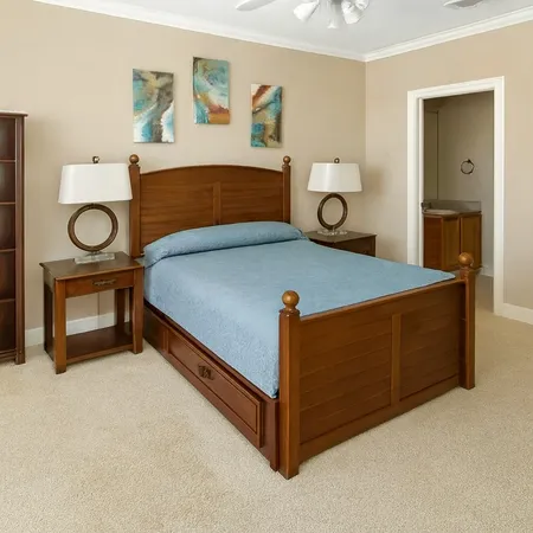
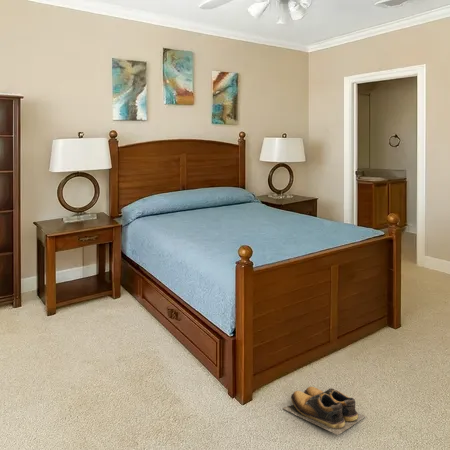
+ shoes (323, 401)
